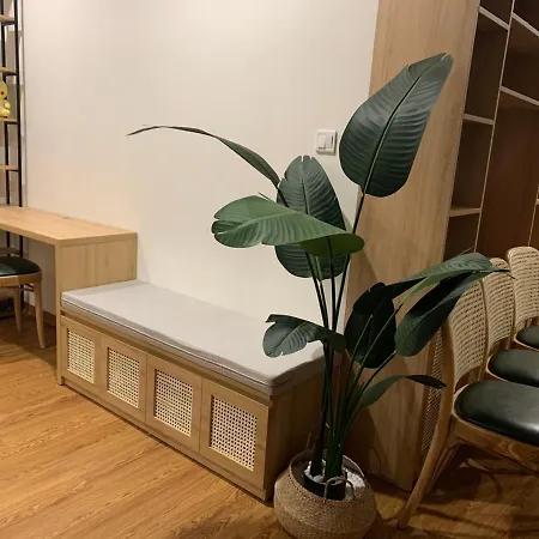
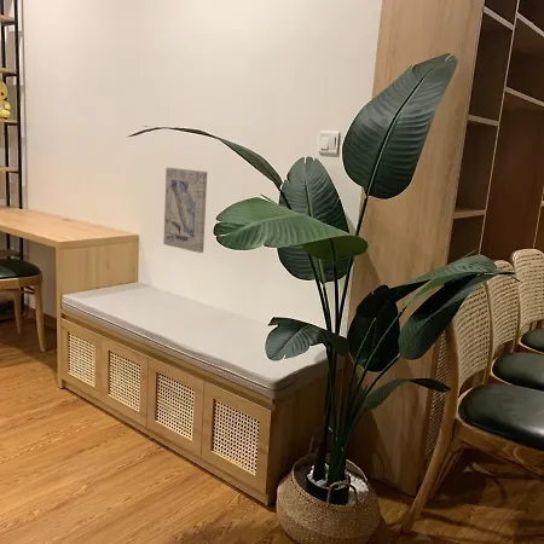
+ wall art (184, 209)
